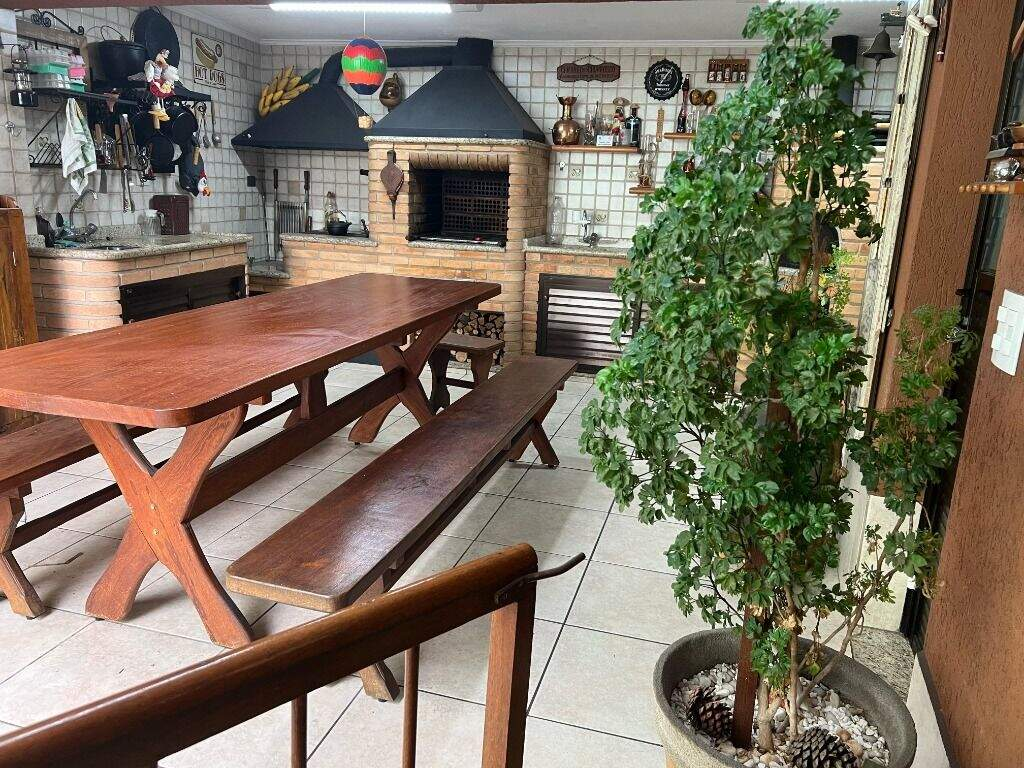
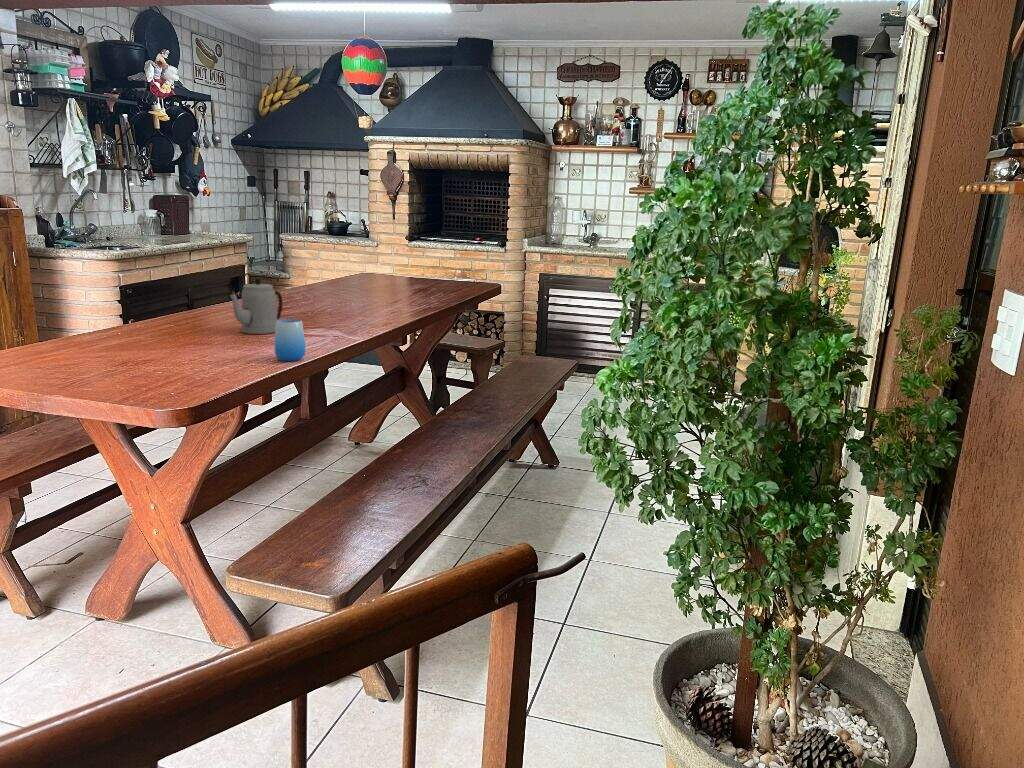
+ teapot (257, 304)
+ cup (289, 339)
